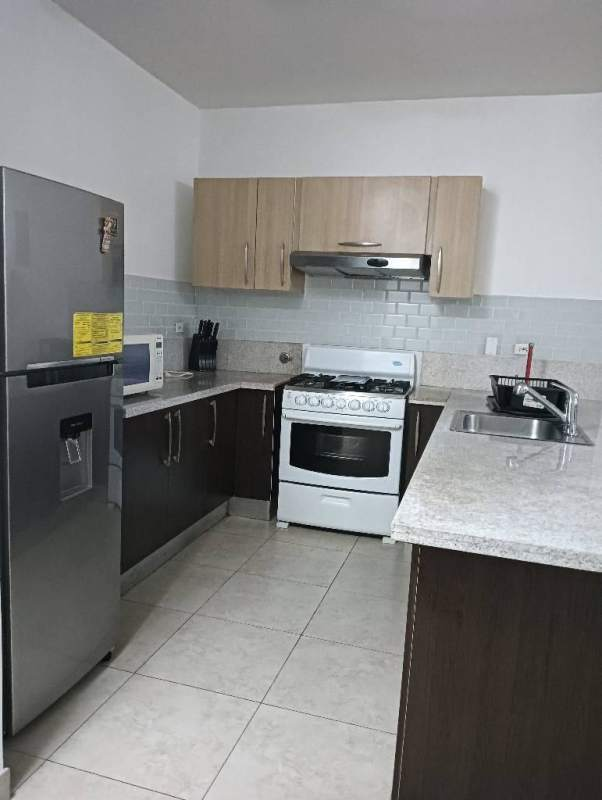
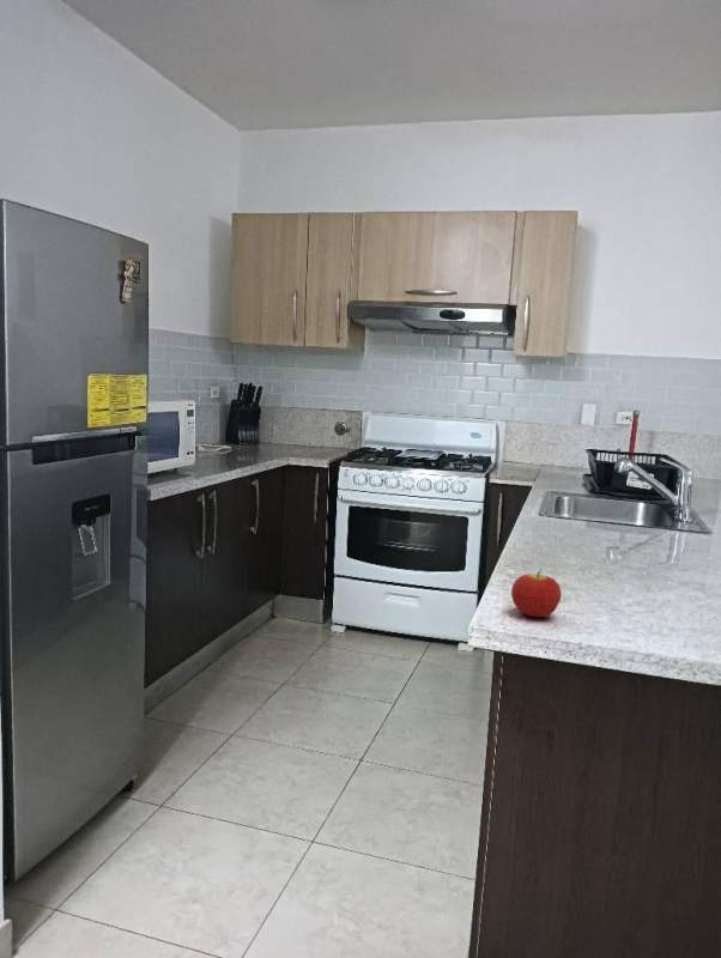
+ fruit (535, 592)
